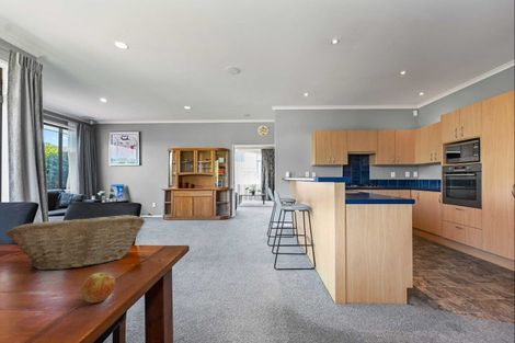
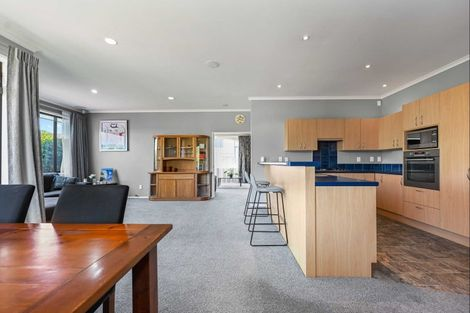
- apple (99, 286)
- fruit basket (83, 236)
